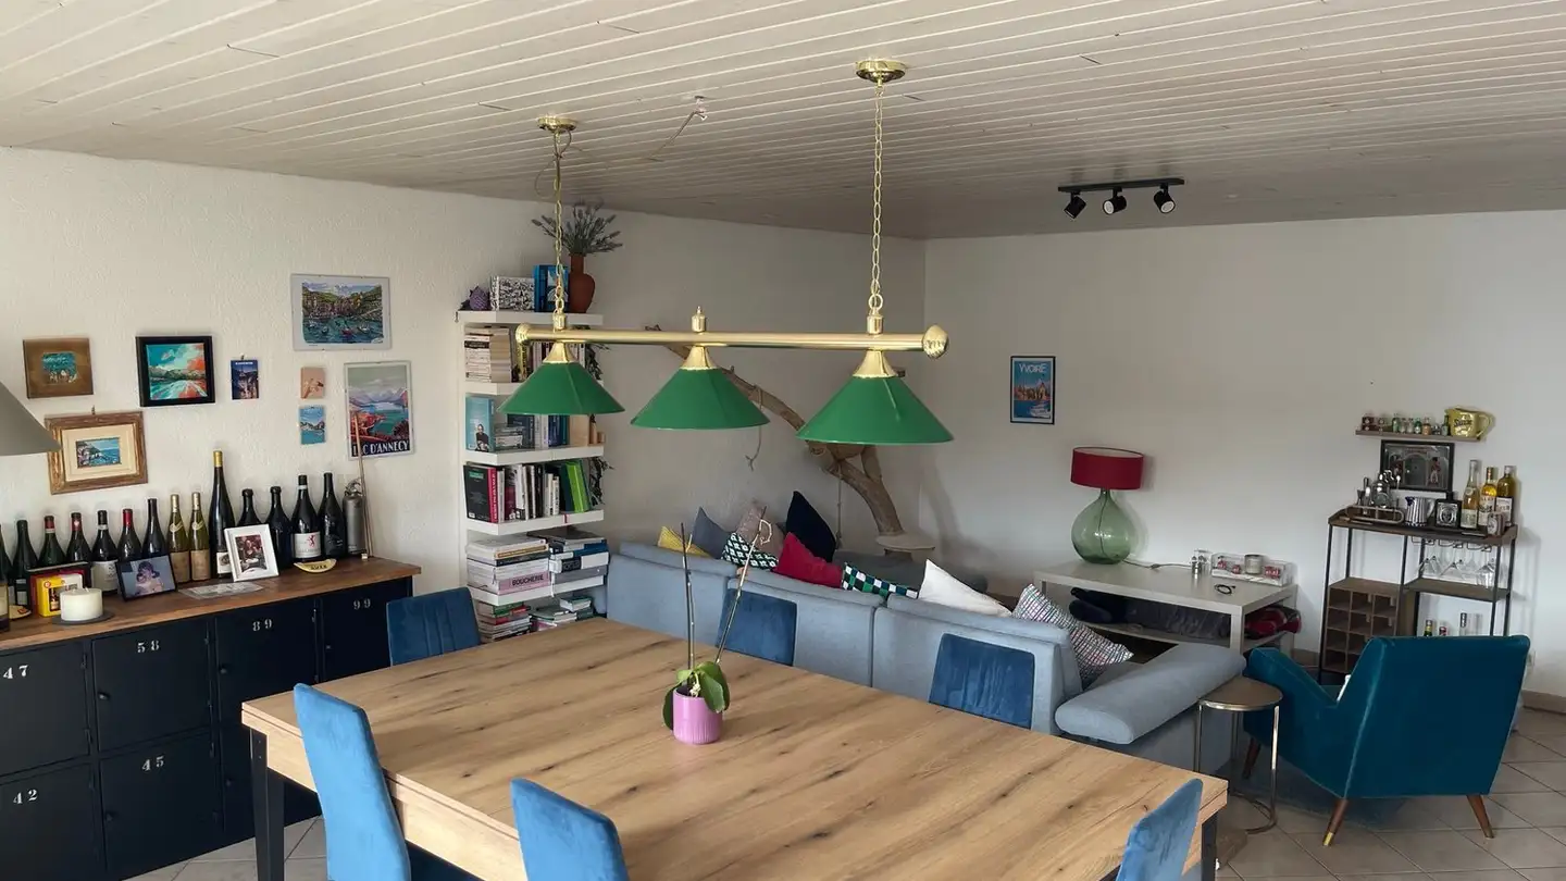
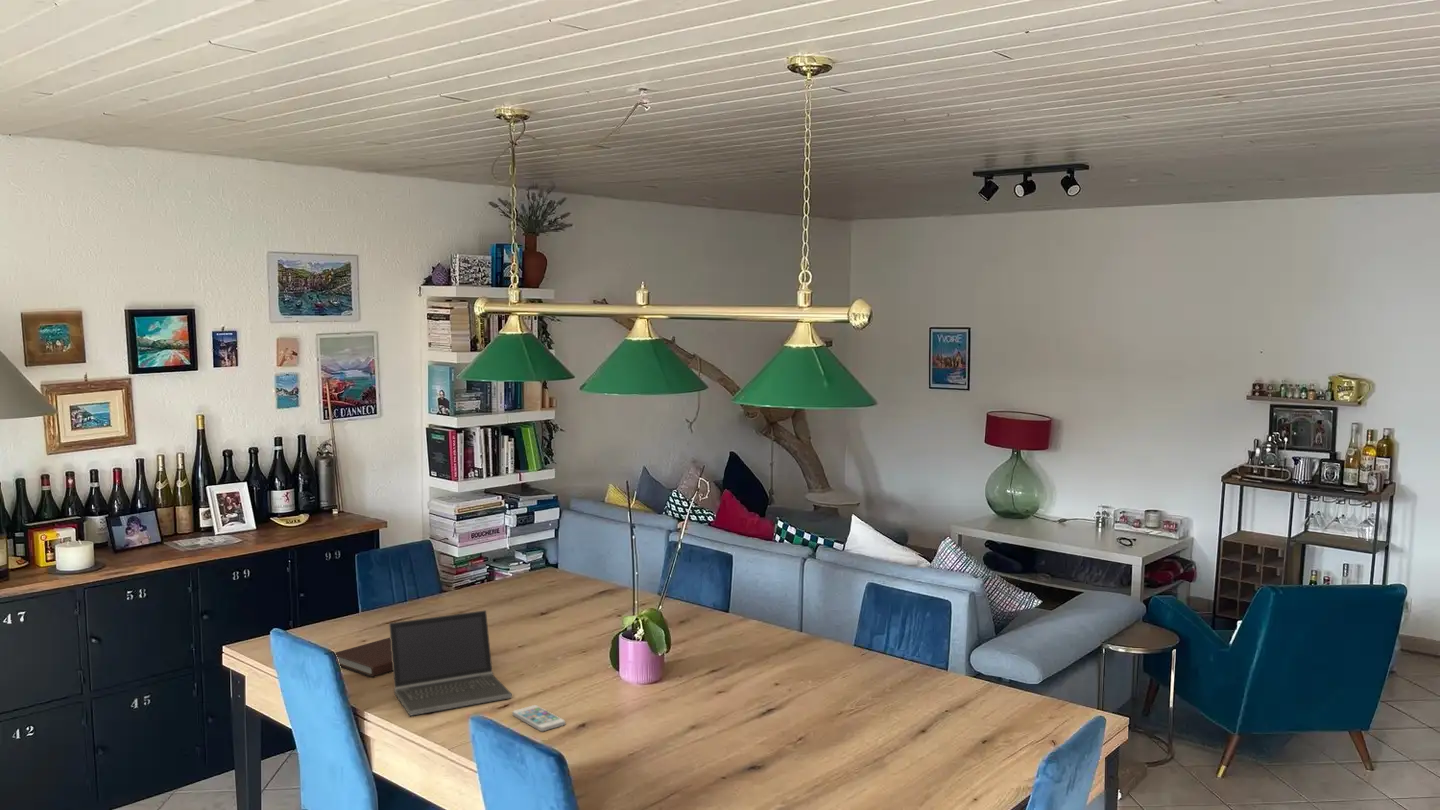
+ smartphone (538, 717)
+ laptop computer (449, 660)
+ notebook (387, 654)
